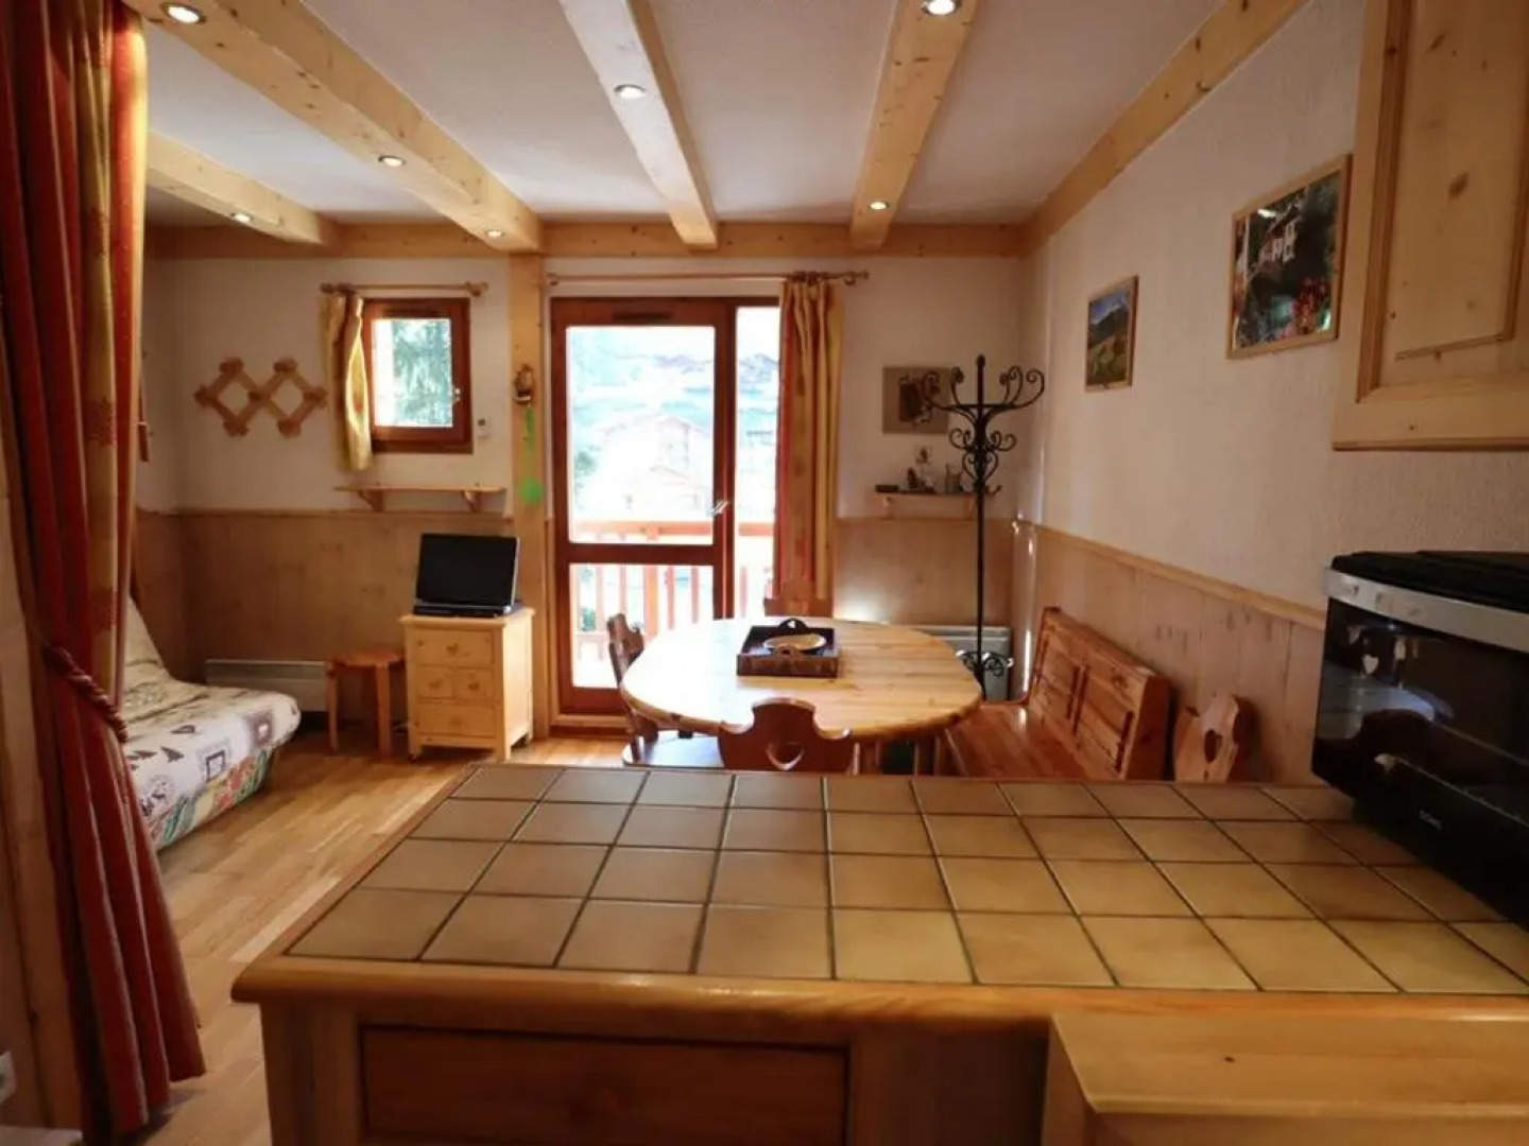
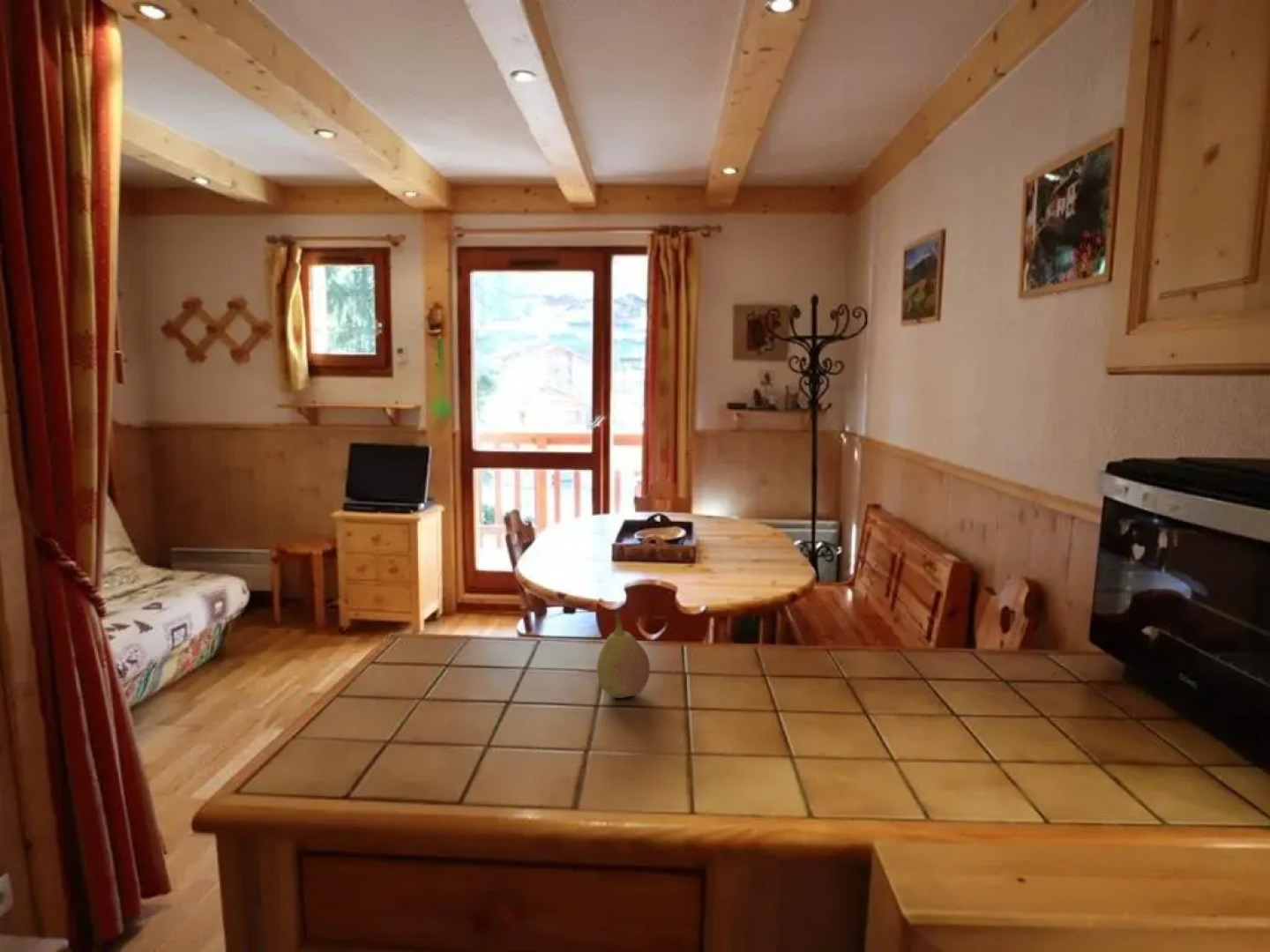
+ fruit (623, 652)
